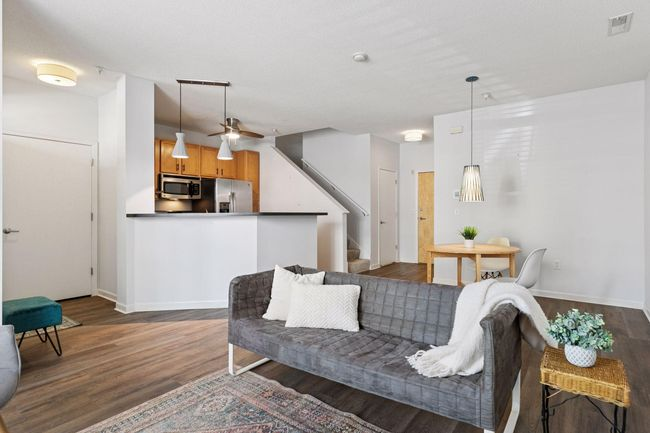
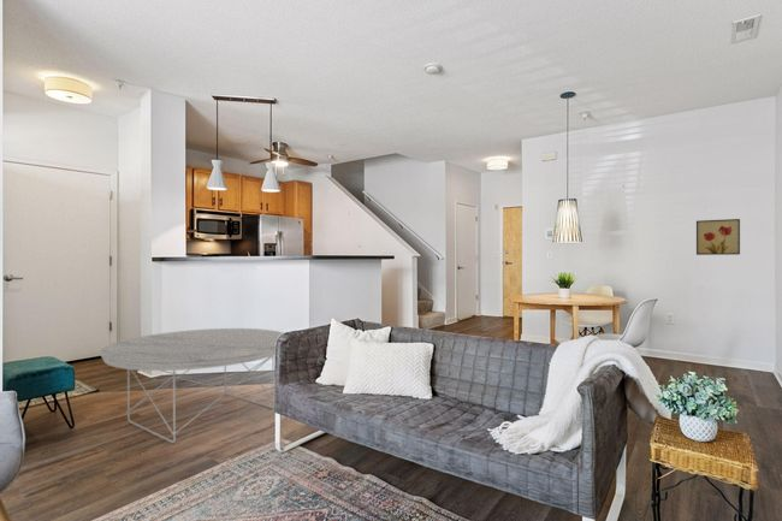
+ coffee table (203, 380)
+ wall art (717, 237)
